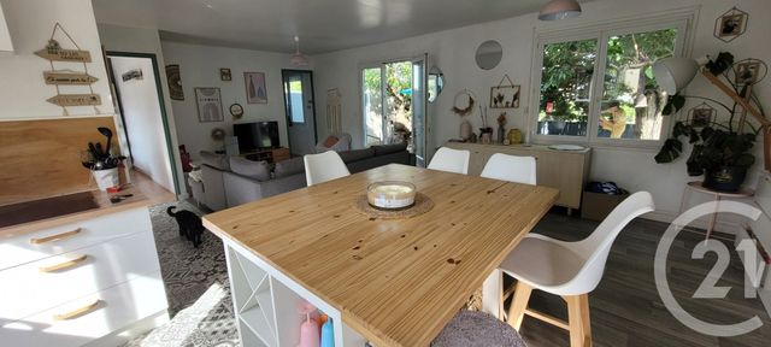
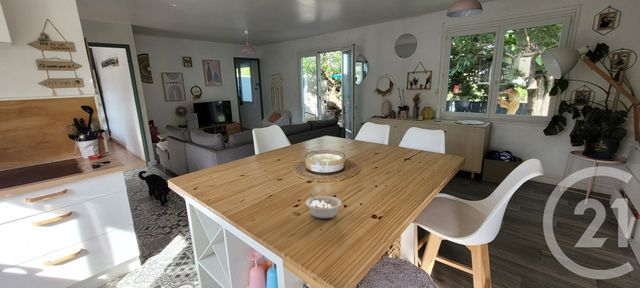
+ legume (322, 206)
